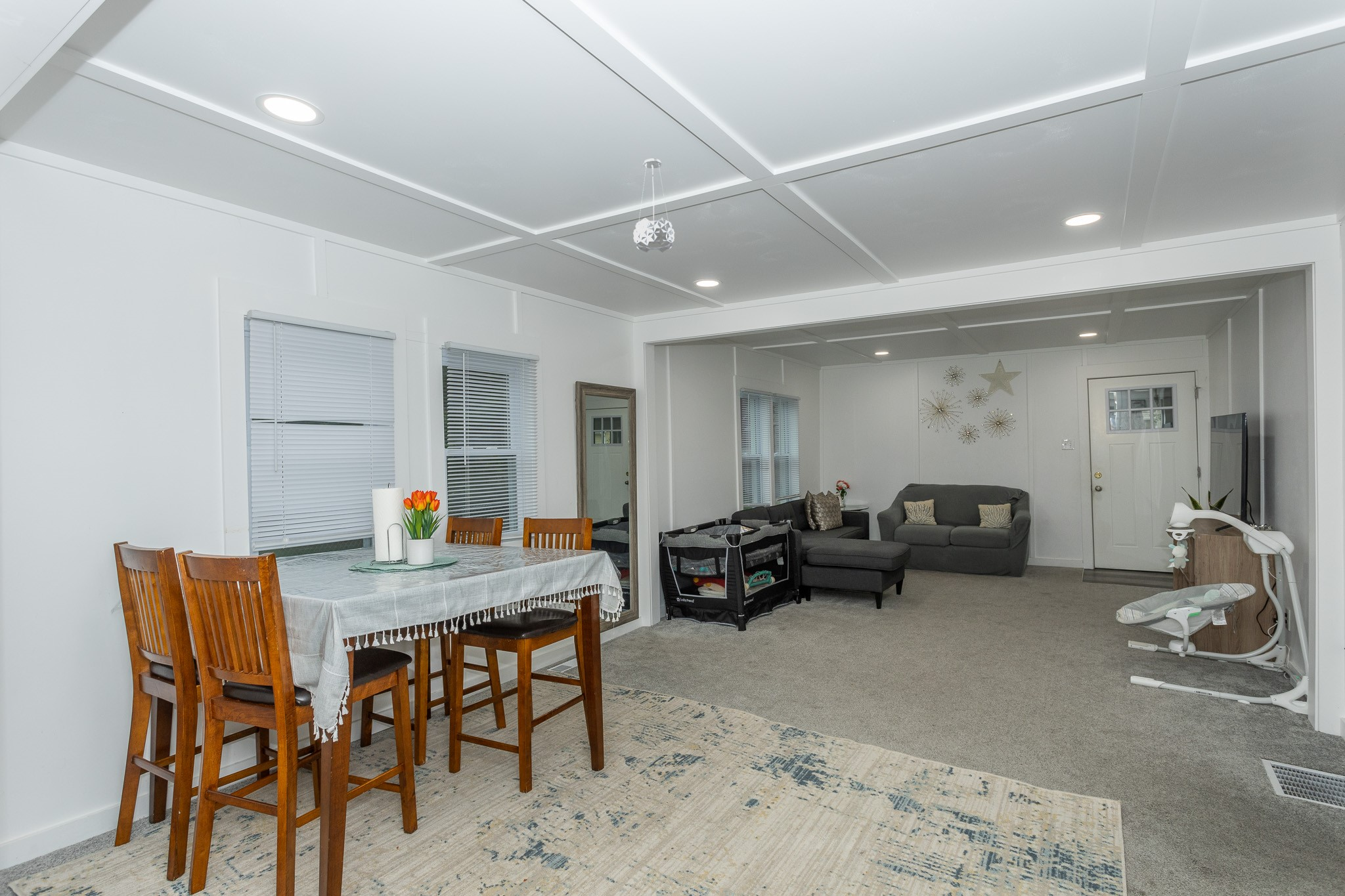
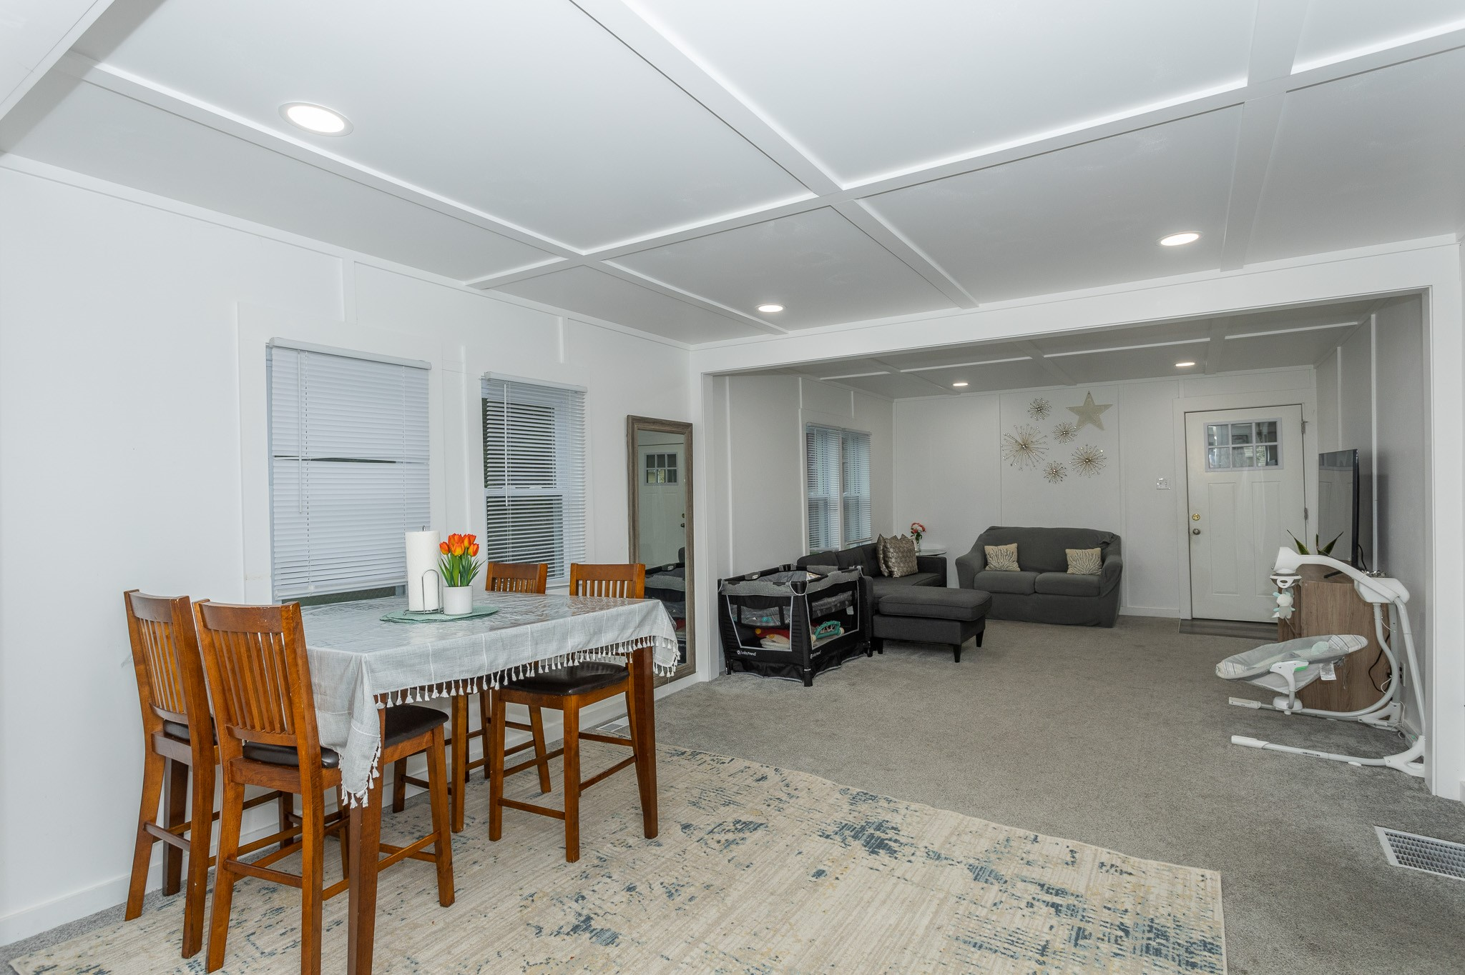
- pendant light (653, 205)
